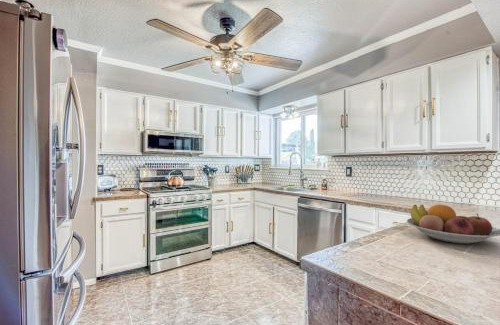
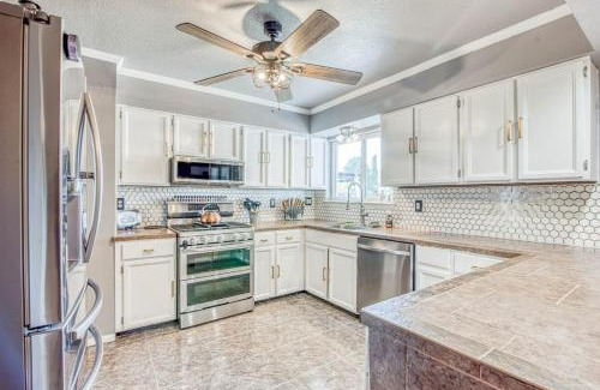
- fruit bowl (450, 222)
